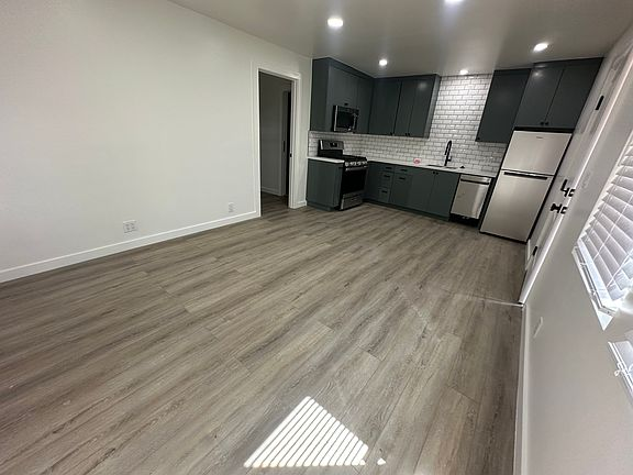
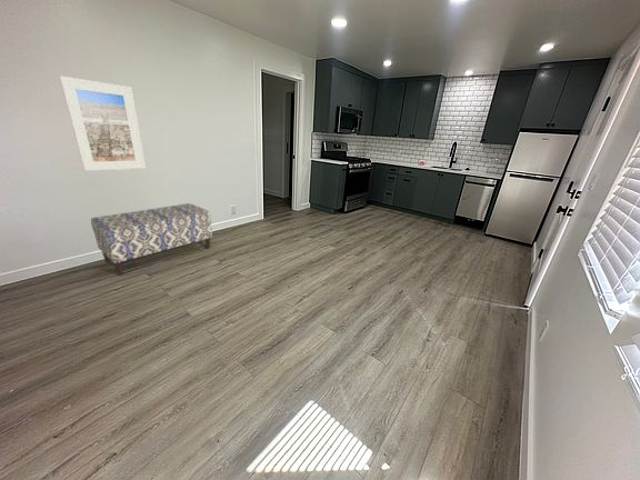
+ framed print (108, 128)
+ bench (159, 234)
